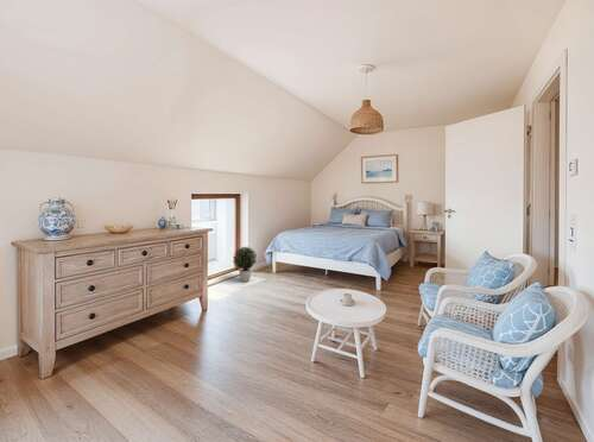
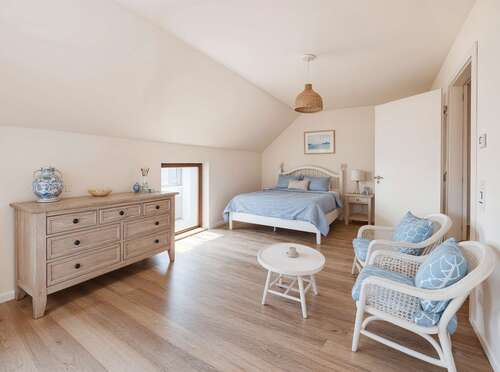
- potted plant (245, 264)
